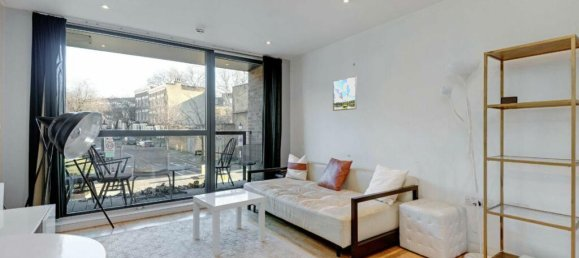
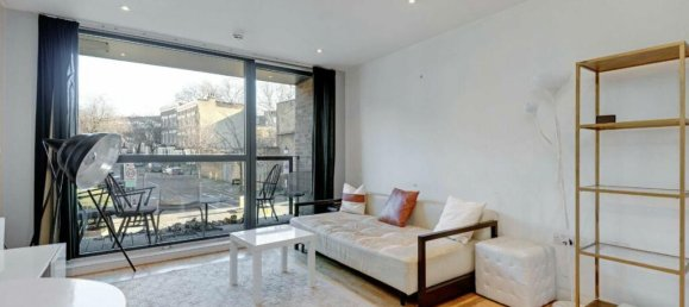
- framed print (344, 94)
